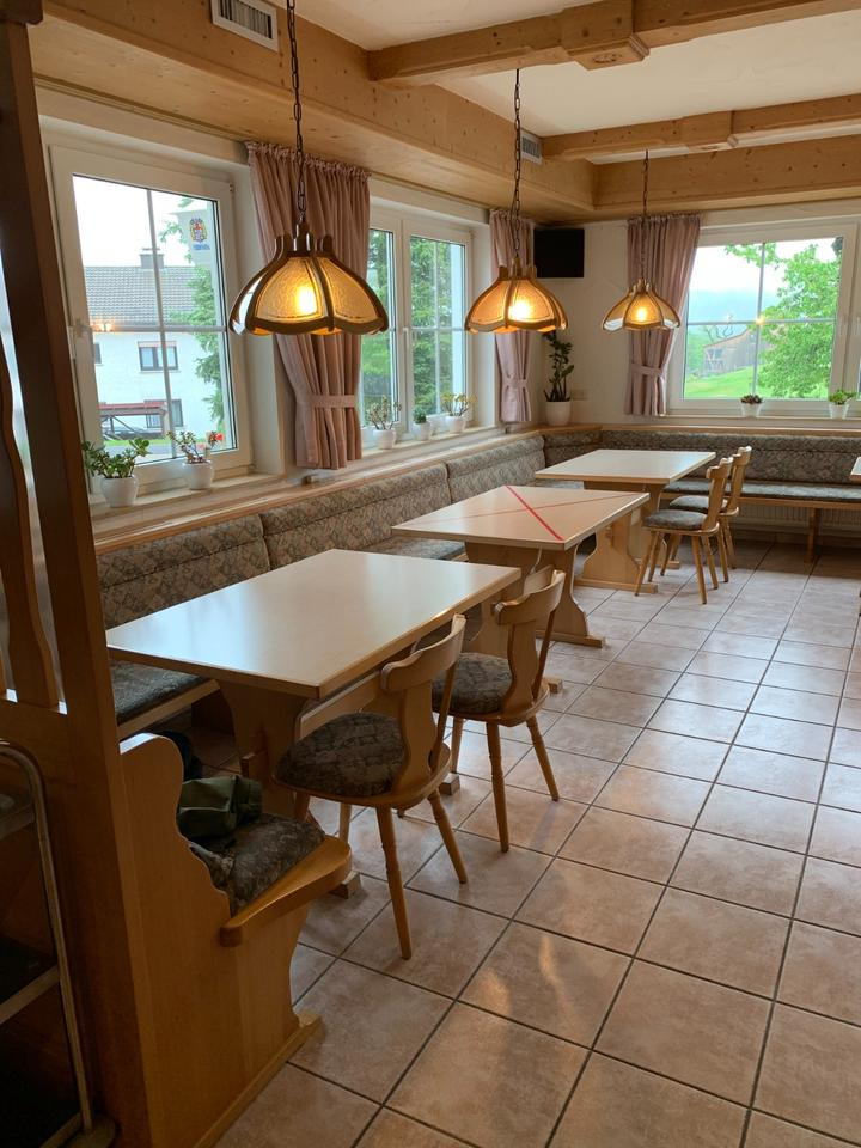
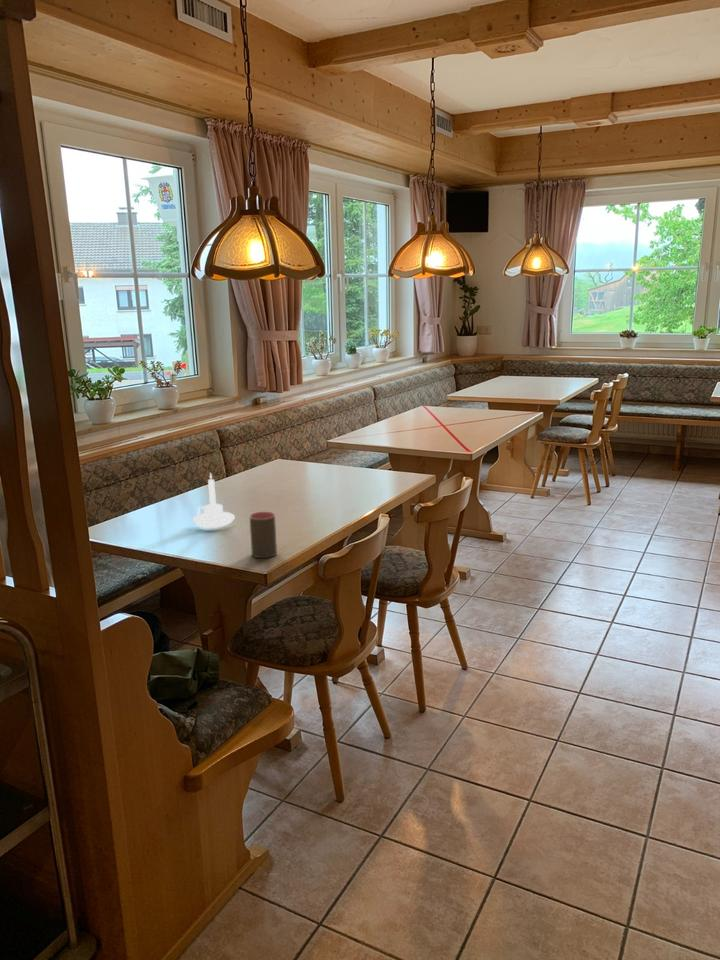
+ cup (263, 534)
+ candle holder (212, 497)
